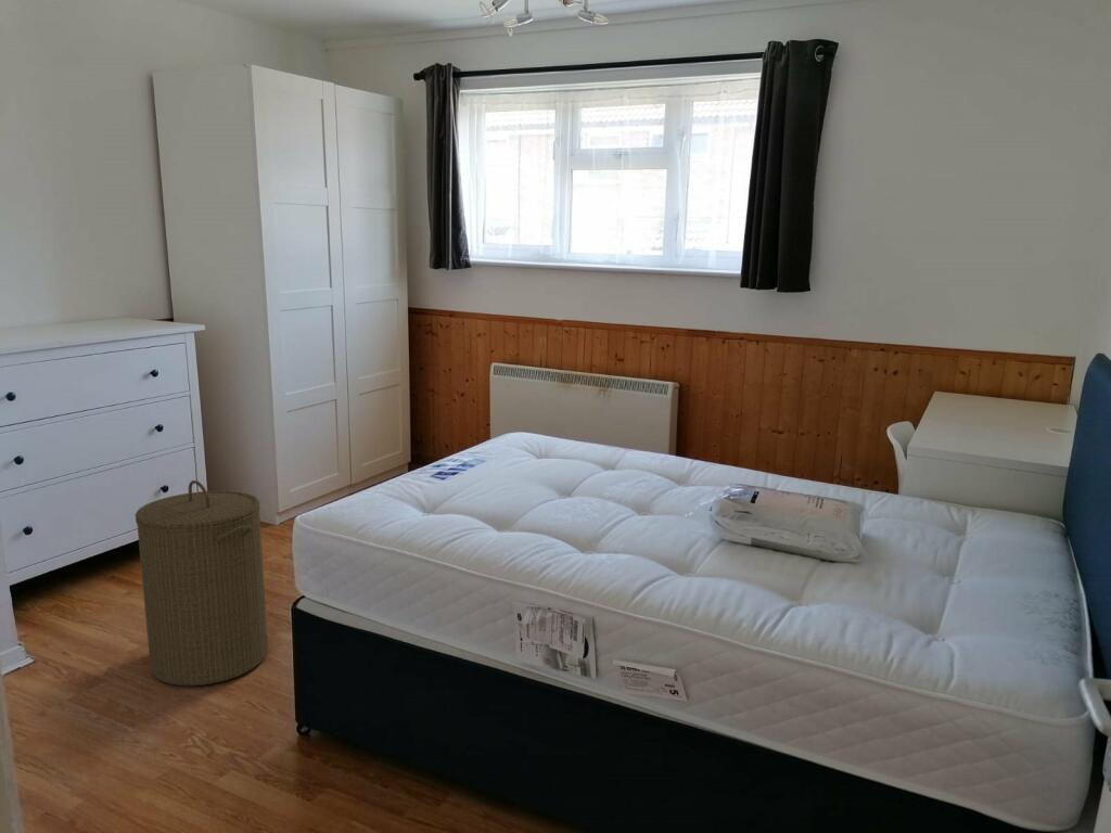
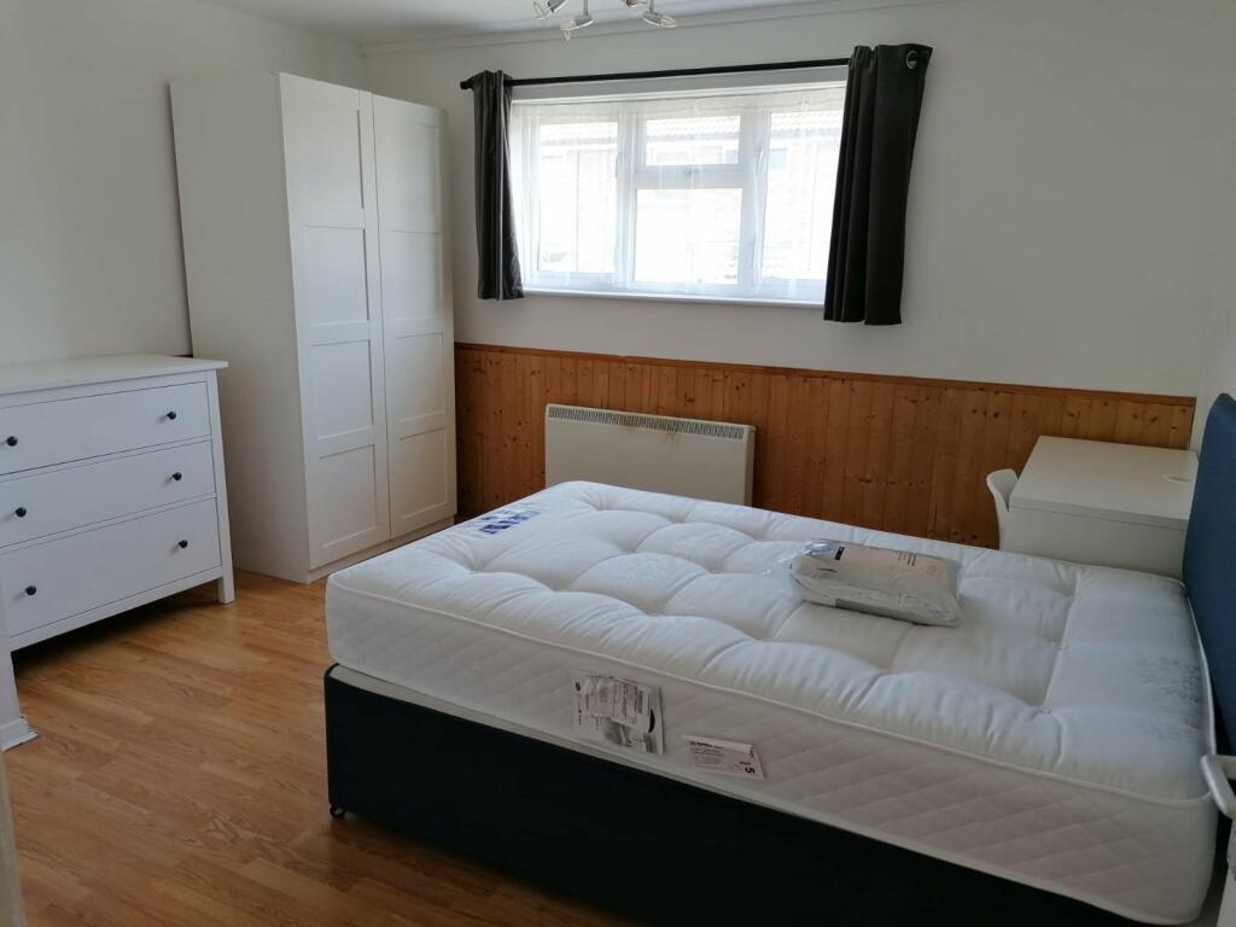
- laundry hamper (204, 572)
